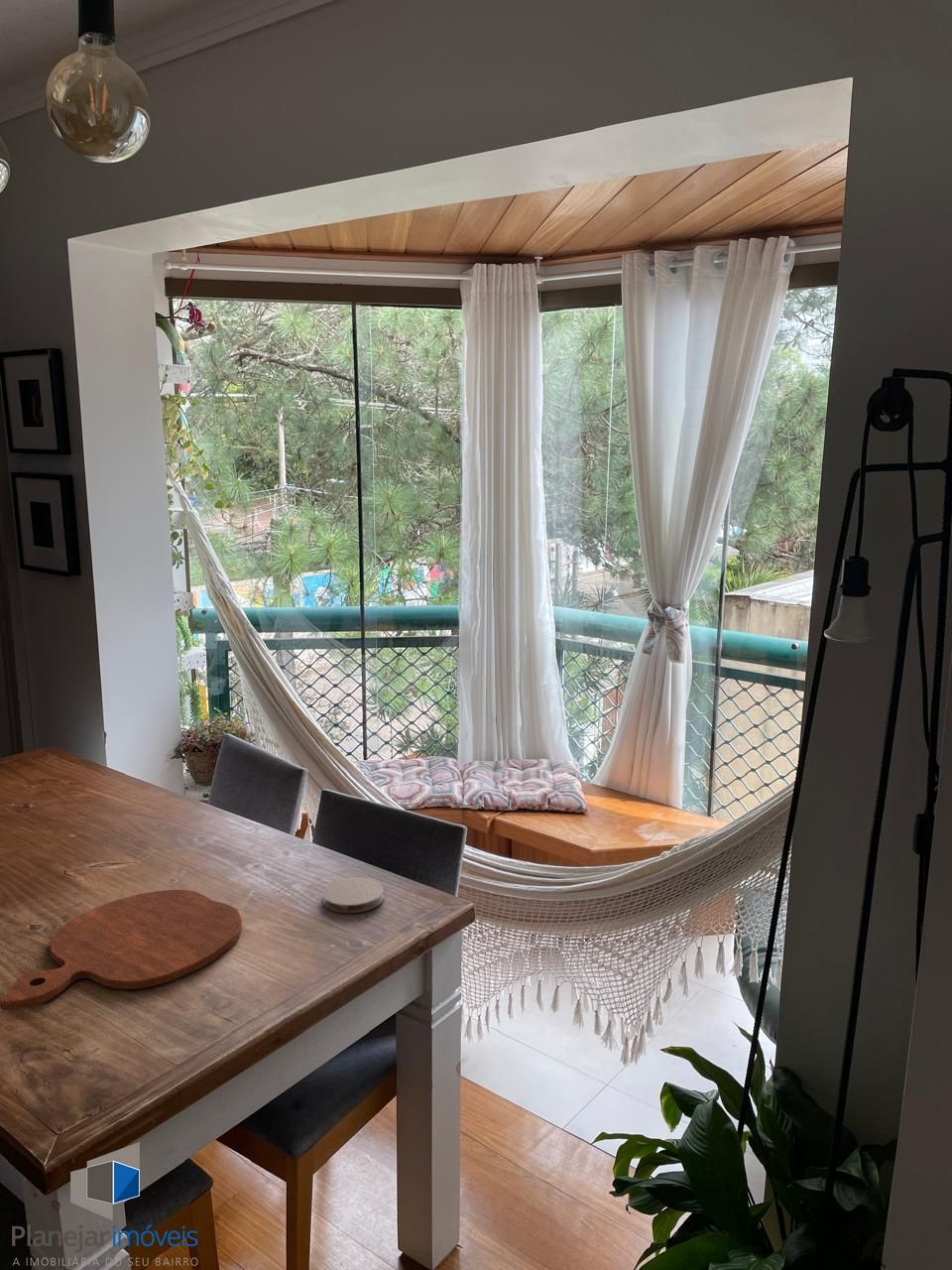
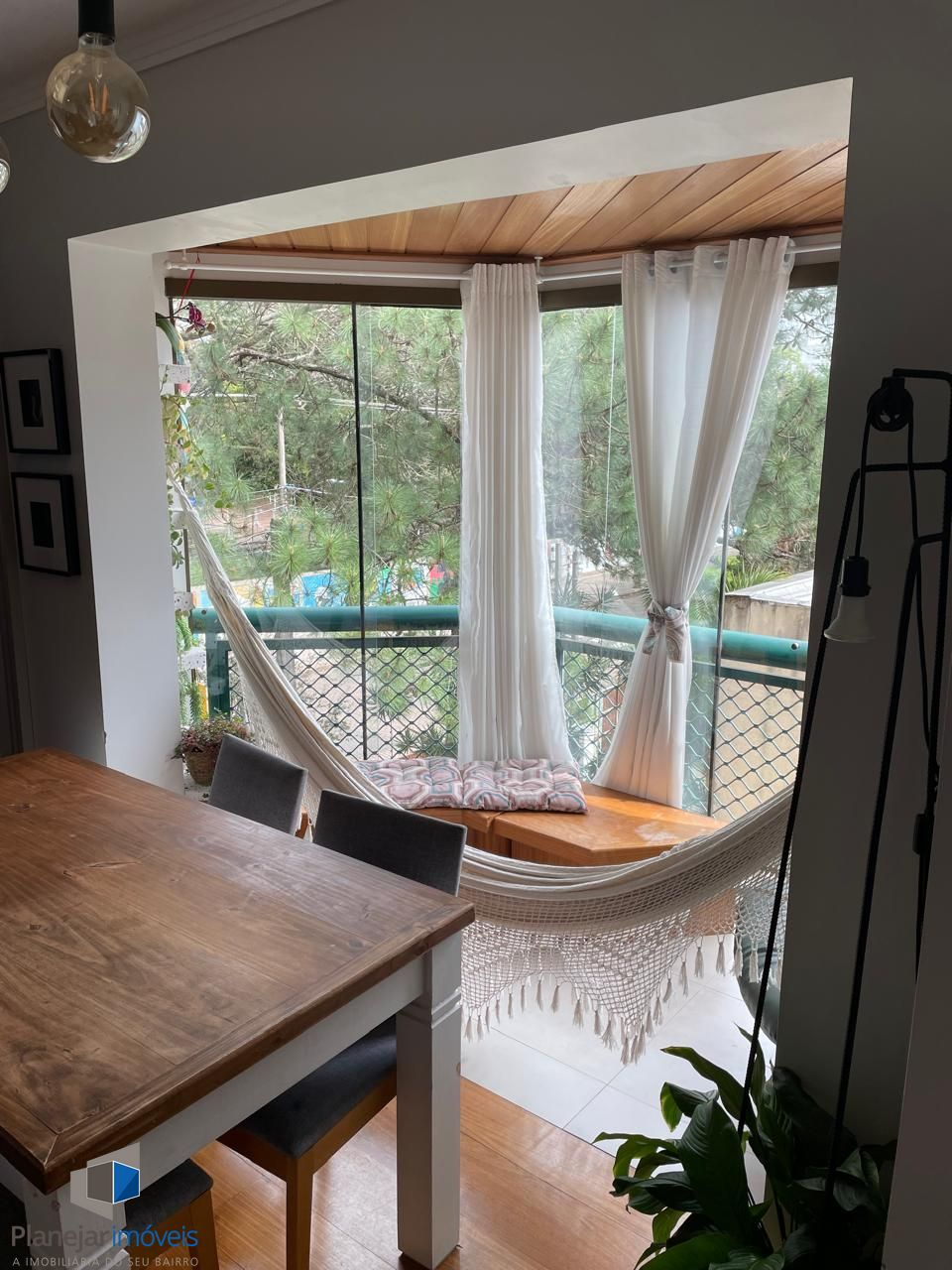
- cutting board (119, 949)
- coaster (353, 894)
